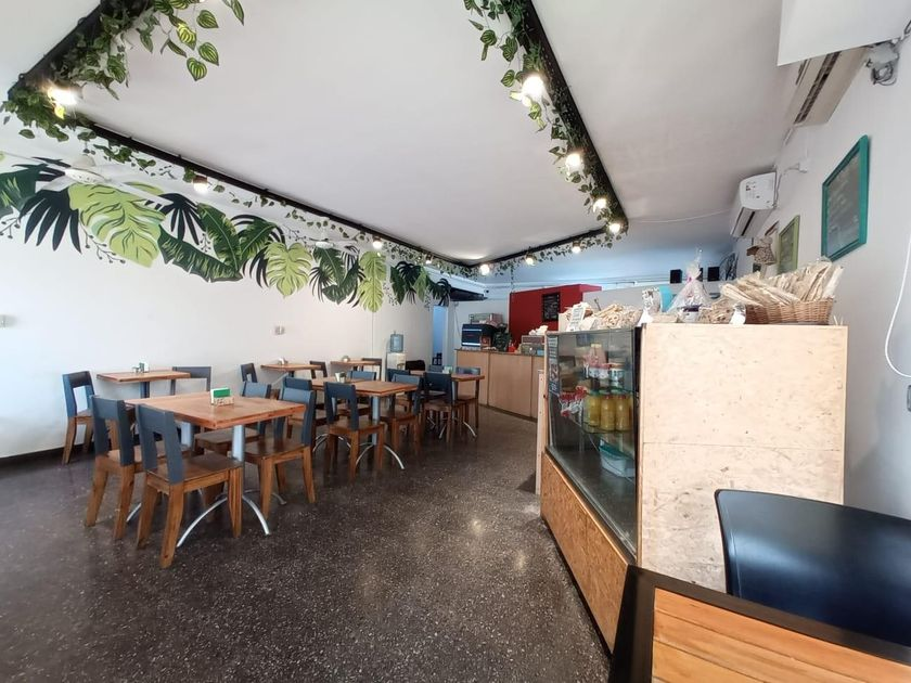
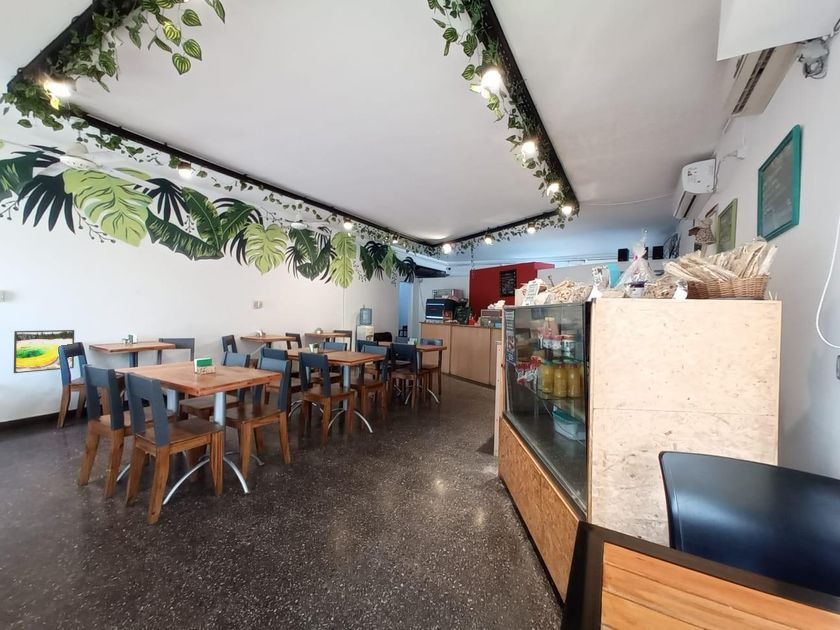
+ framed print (45, 350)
